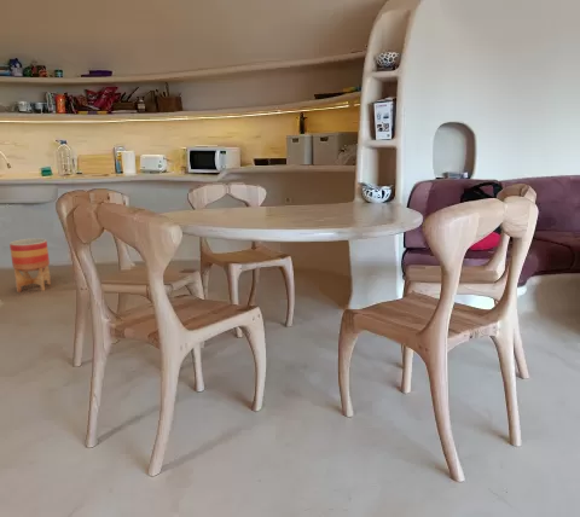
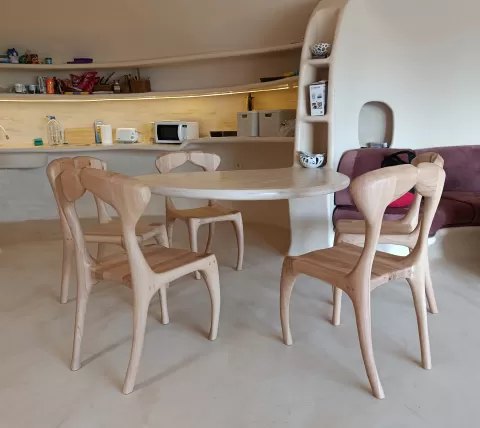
- planter (30, 265)
